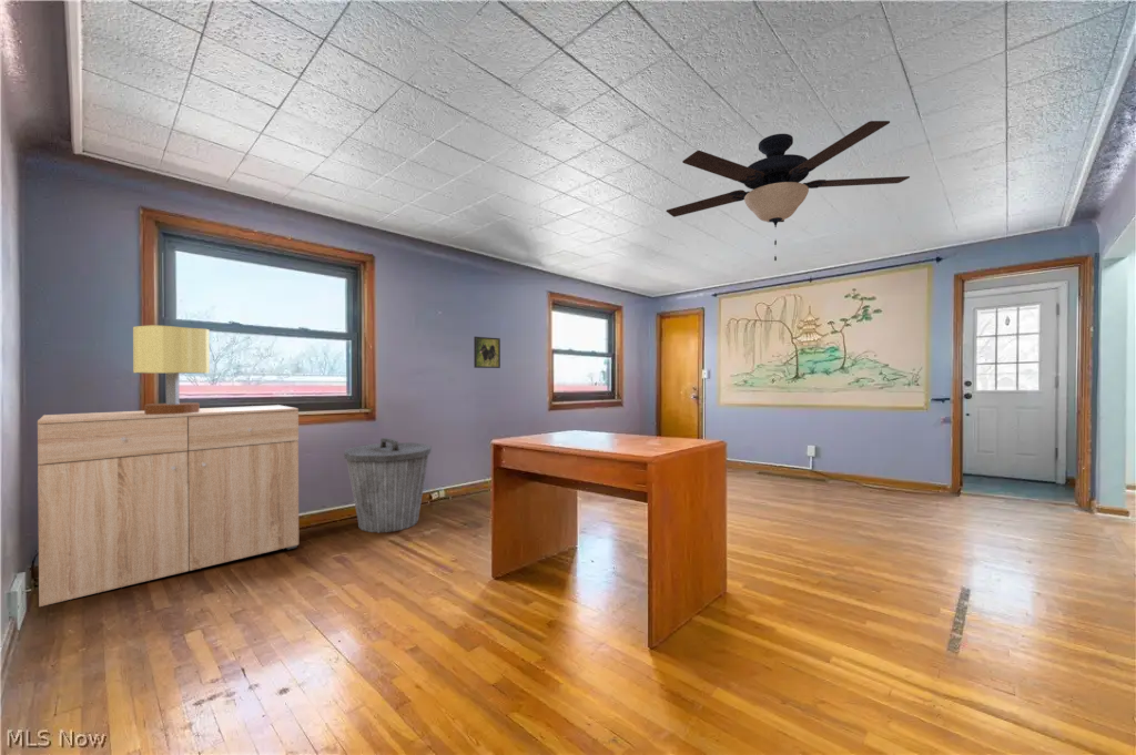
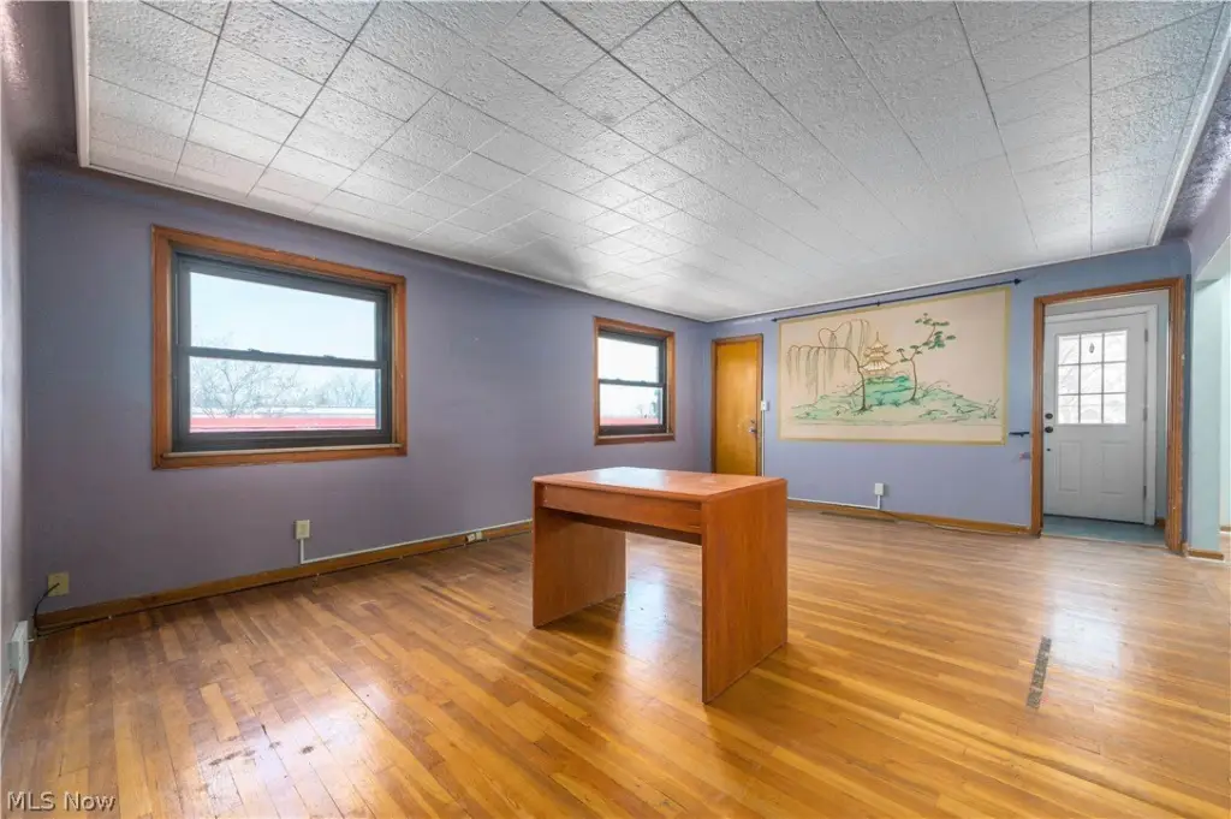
- ceiling fan (775, 203)
- dresser (183, 488)
- table lamp (172, 369)
- trash can (388, 481)
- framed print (487, 353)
